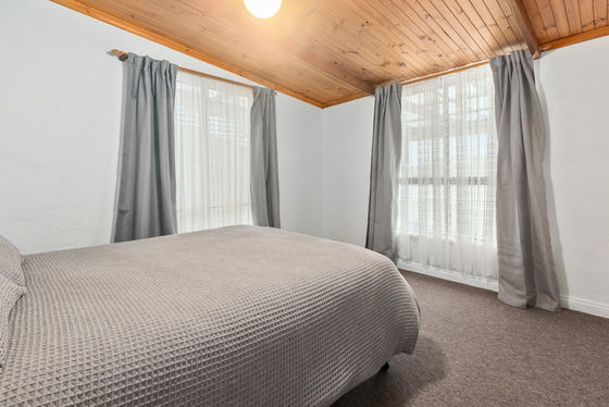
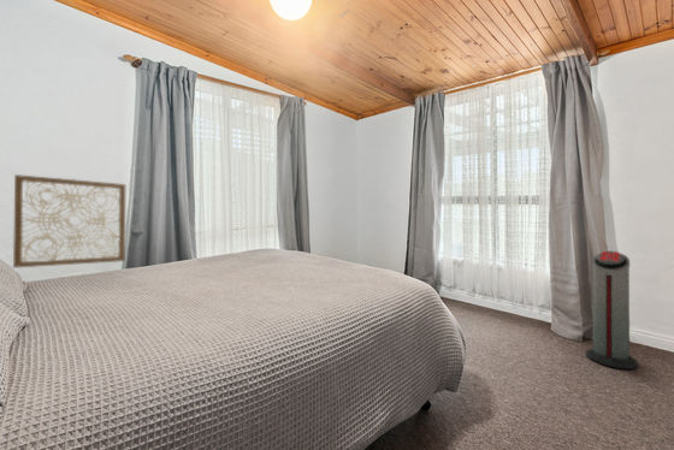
+ air purifier (610, 304)
+ wall art (75, 225)
